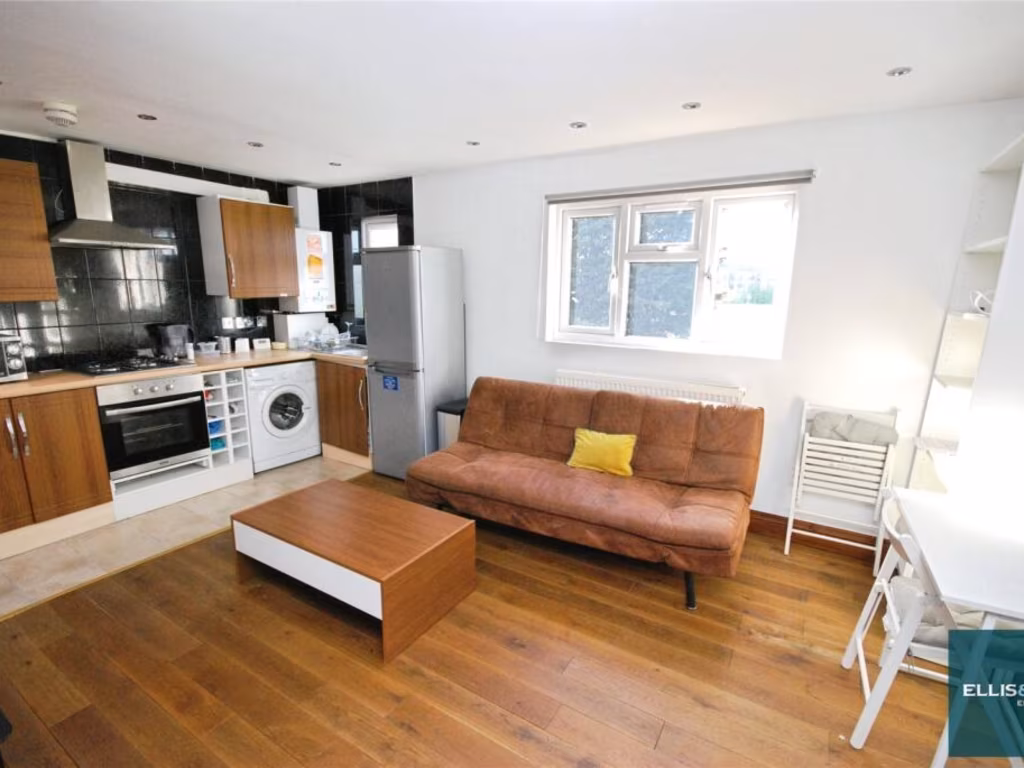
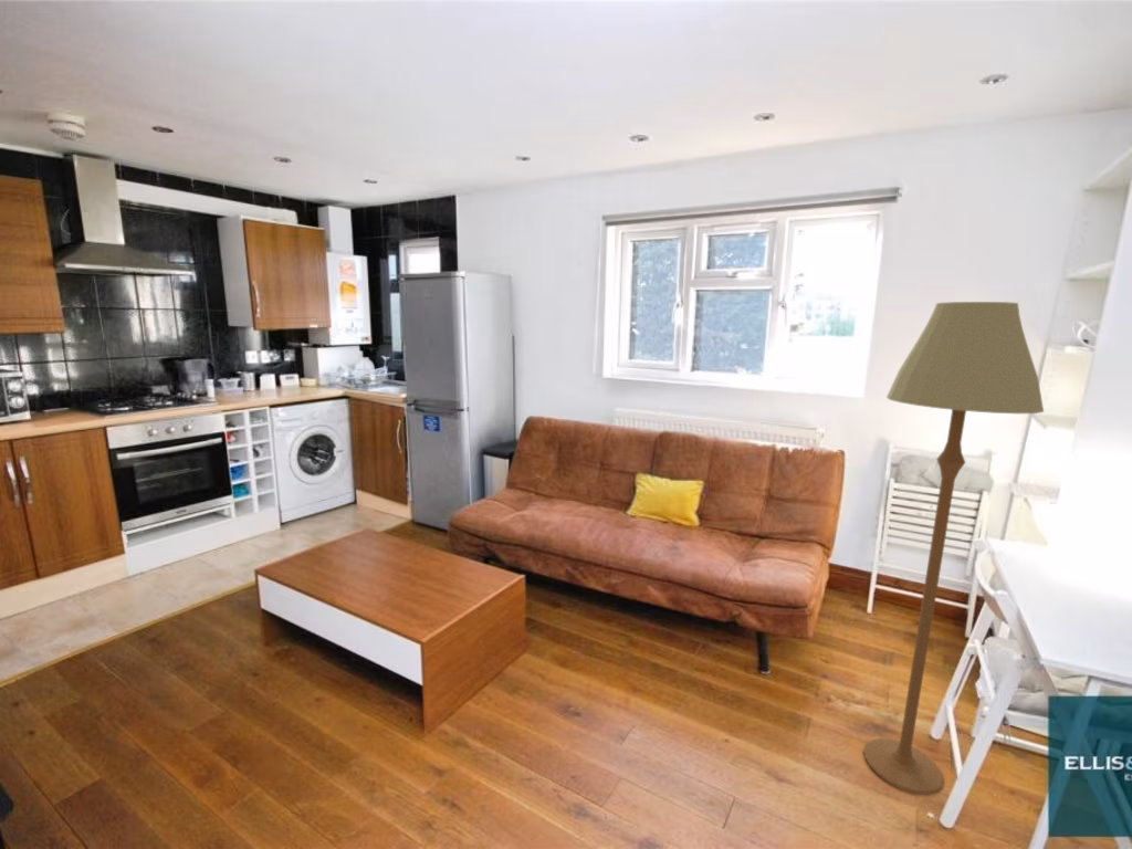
+ floor lamp (935, 553)
